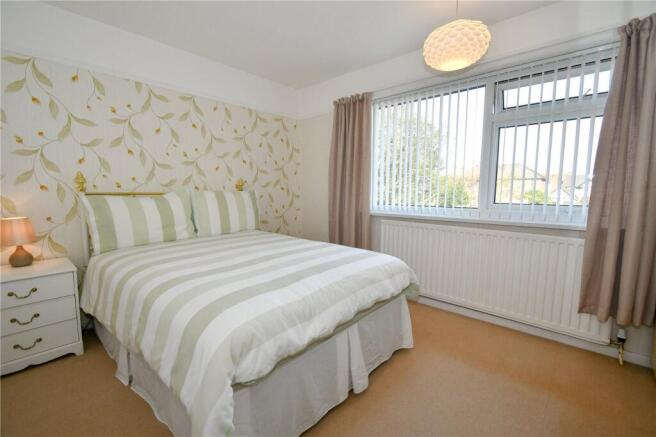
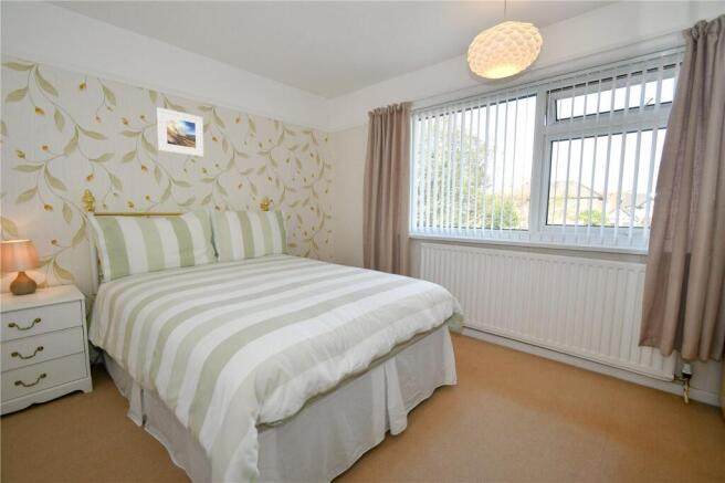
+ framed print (181, 133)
